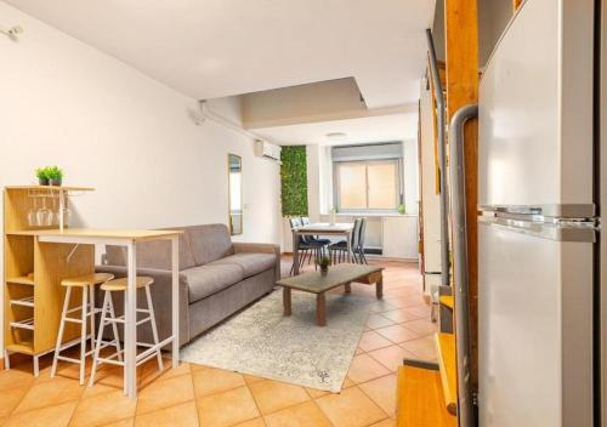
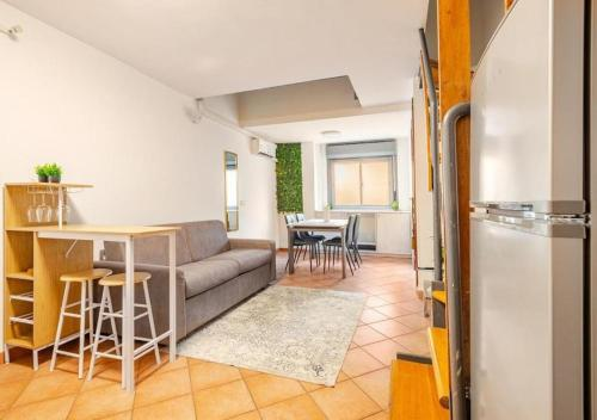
- potted plant (323, 264)
- coffee table (333, 287)
